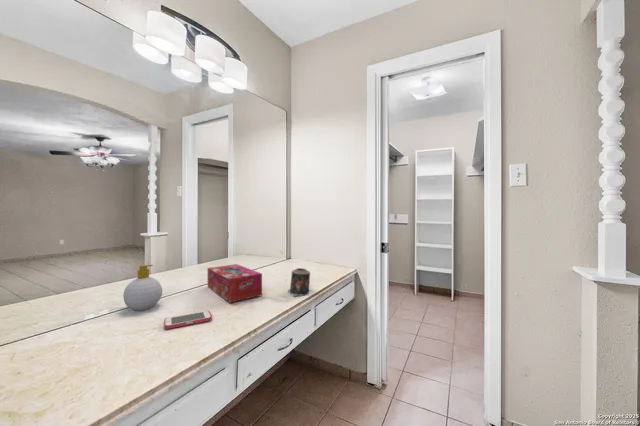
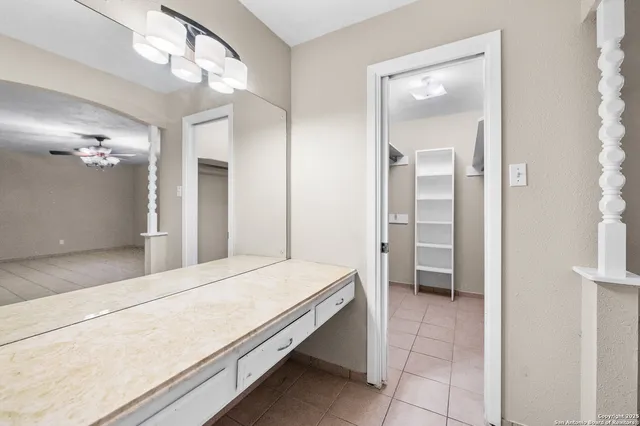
- smartphone (188, 319)
- tissue box (233, 280)
- soap bottle (143, 286)
- candle (298, 281)
